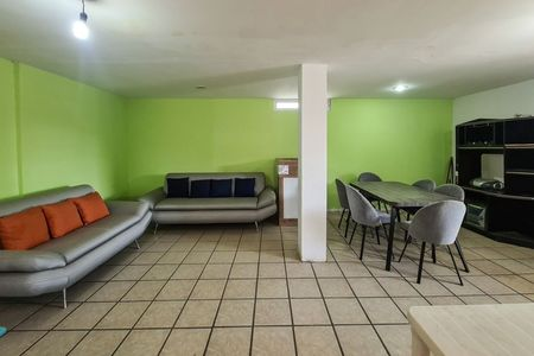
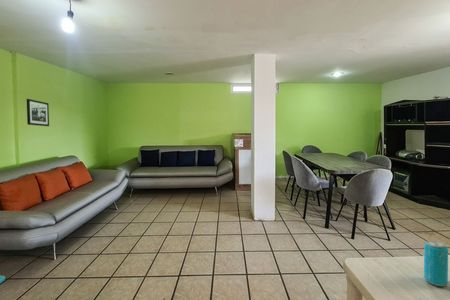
+ picture frame (38, 113)
+ beverage can (435, 262)
